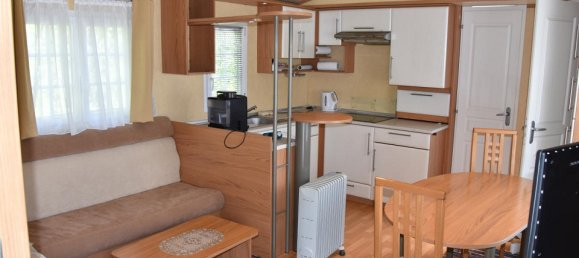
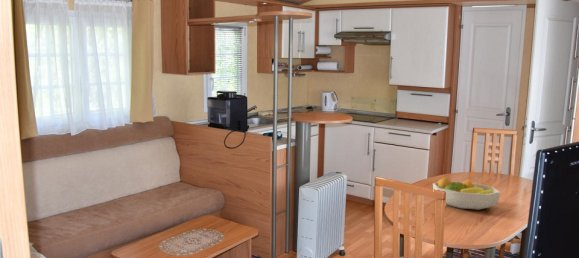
+ fruit bowl (465, 192)
